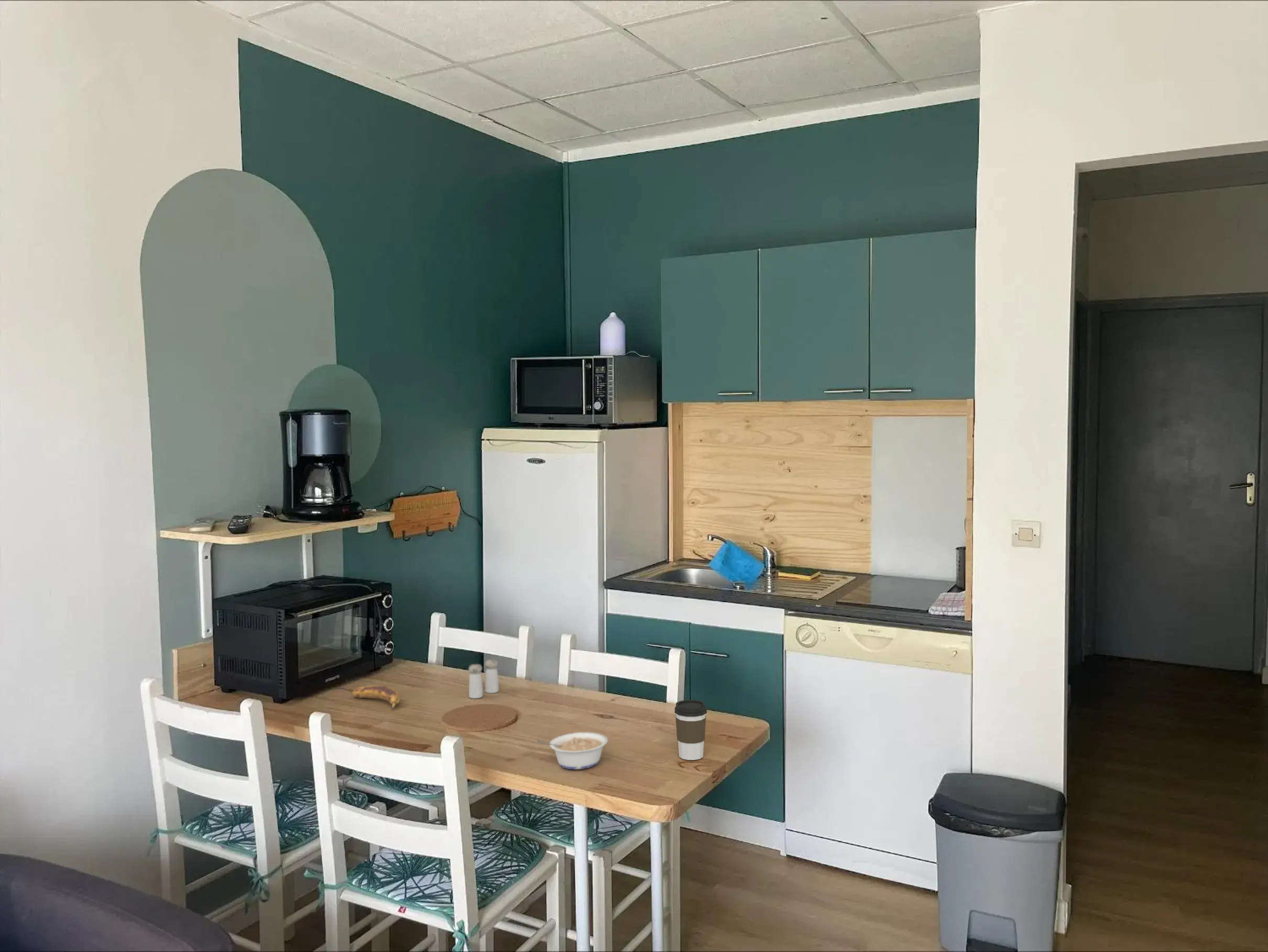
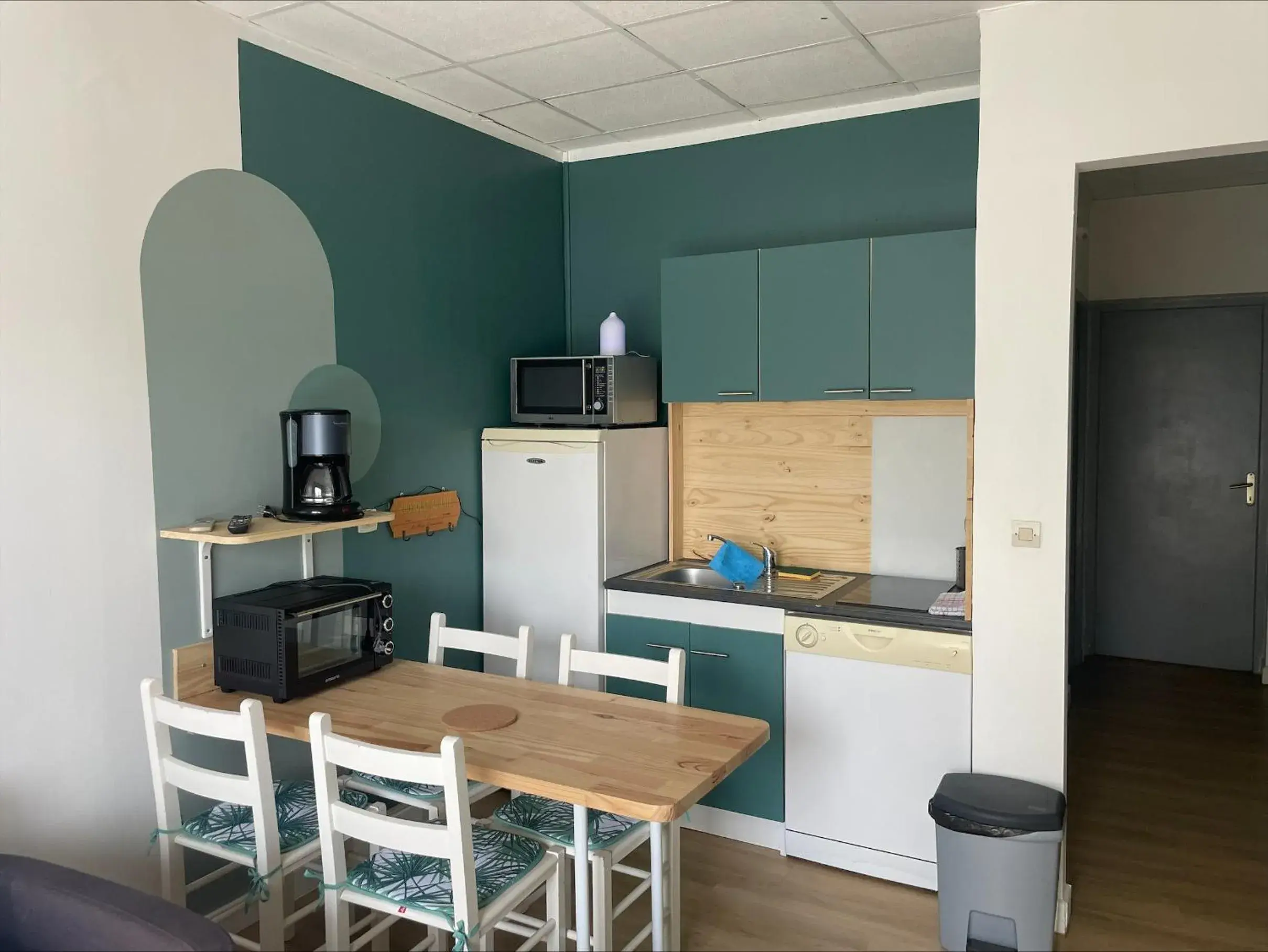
- legume (577, 750)
- banana (377, 694)
- salt and pepper shaker (485, 678)
- coffee cup (691, 730)
